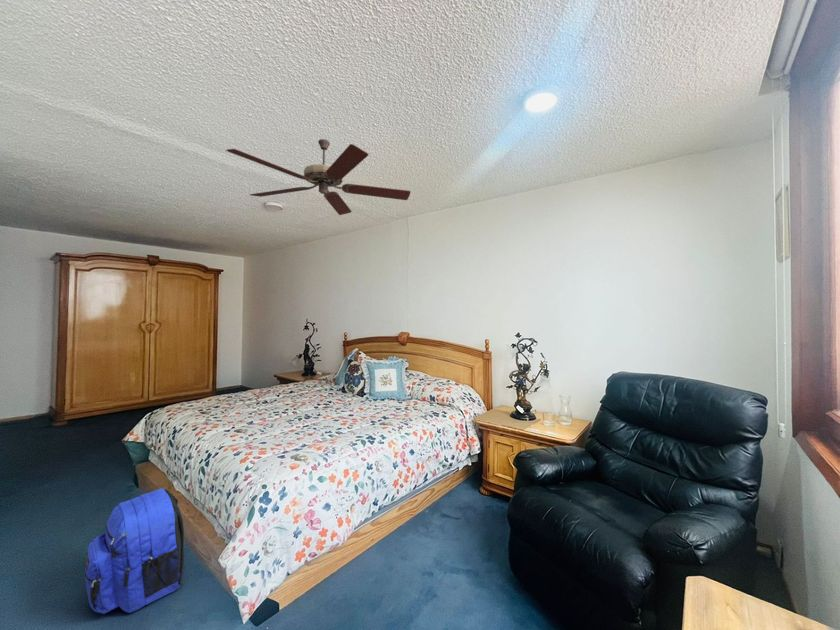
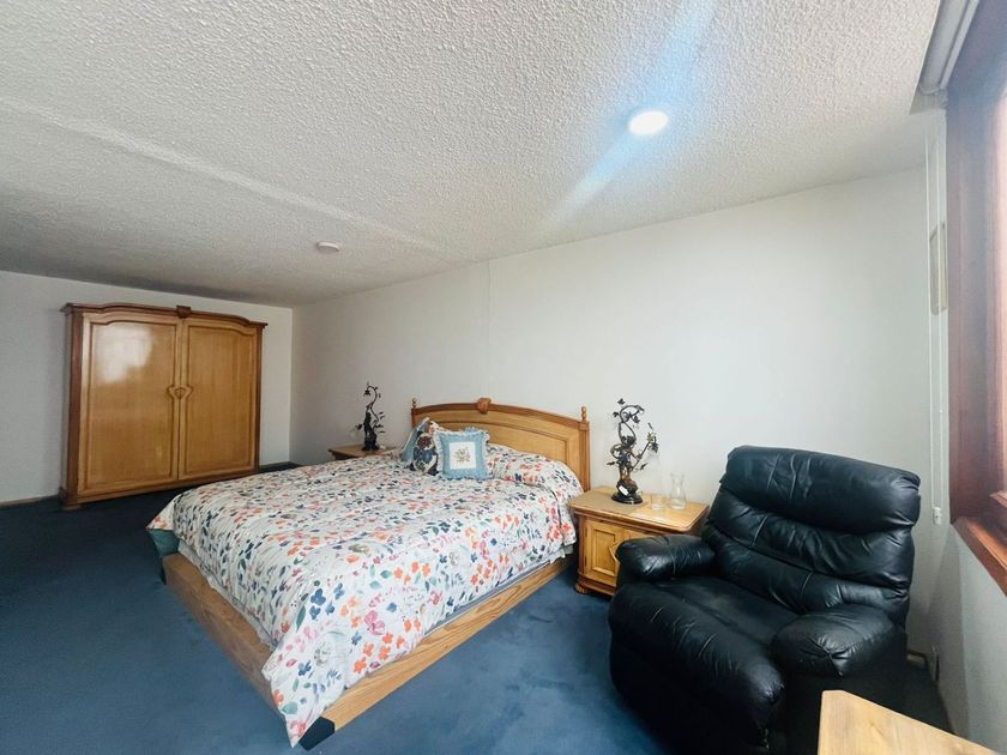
- backpack (138, 545)
- ceiling fan (330, 168)
